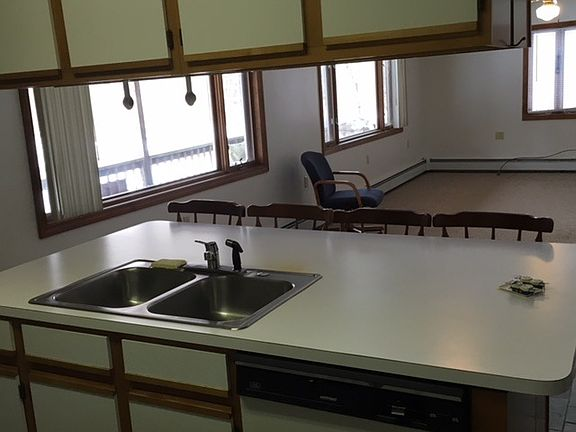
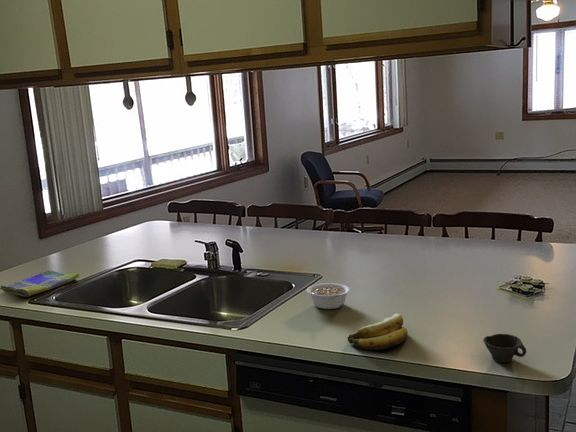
+ dish towel (39, 282)
+ legume (329, 295)
+ cup (504, 350)
+ banana (376, 325)
